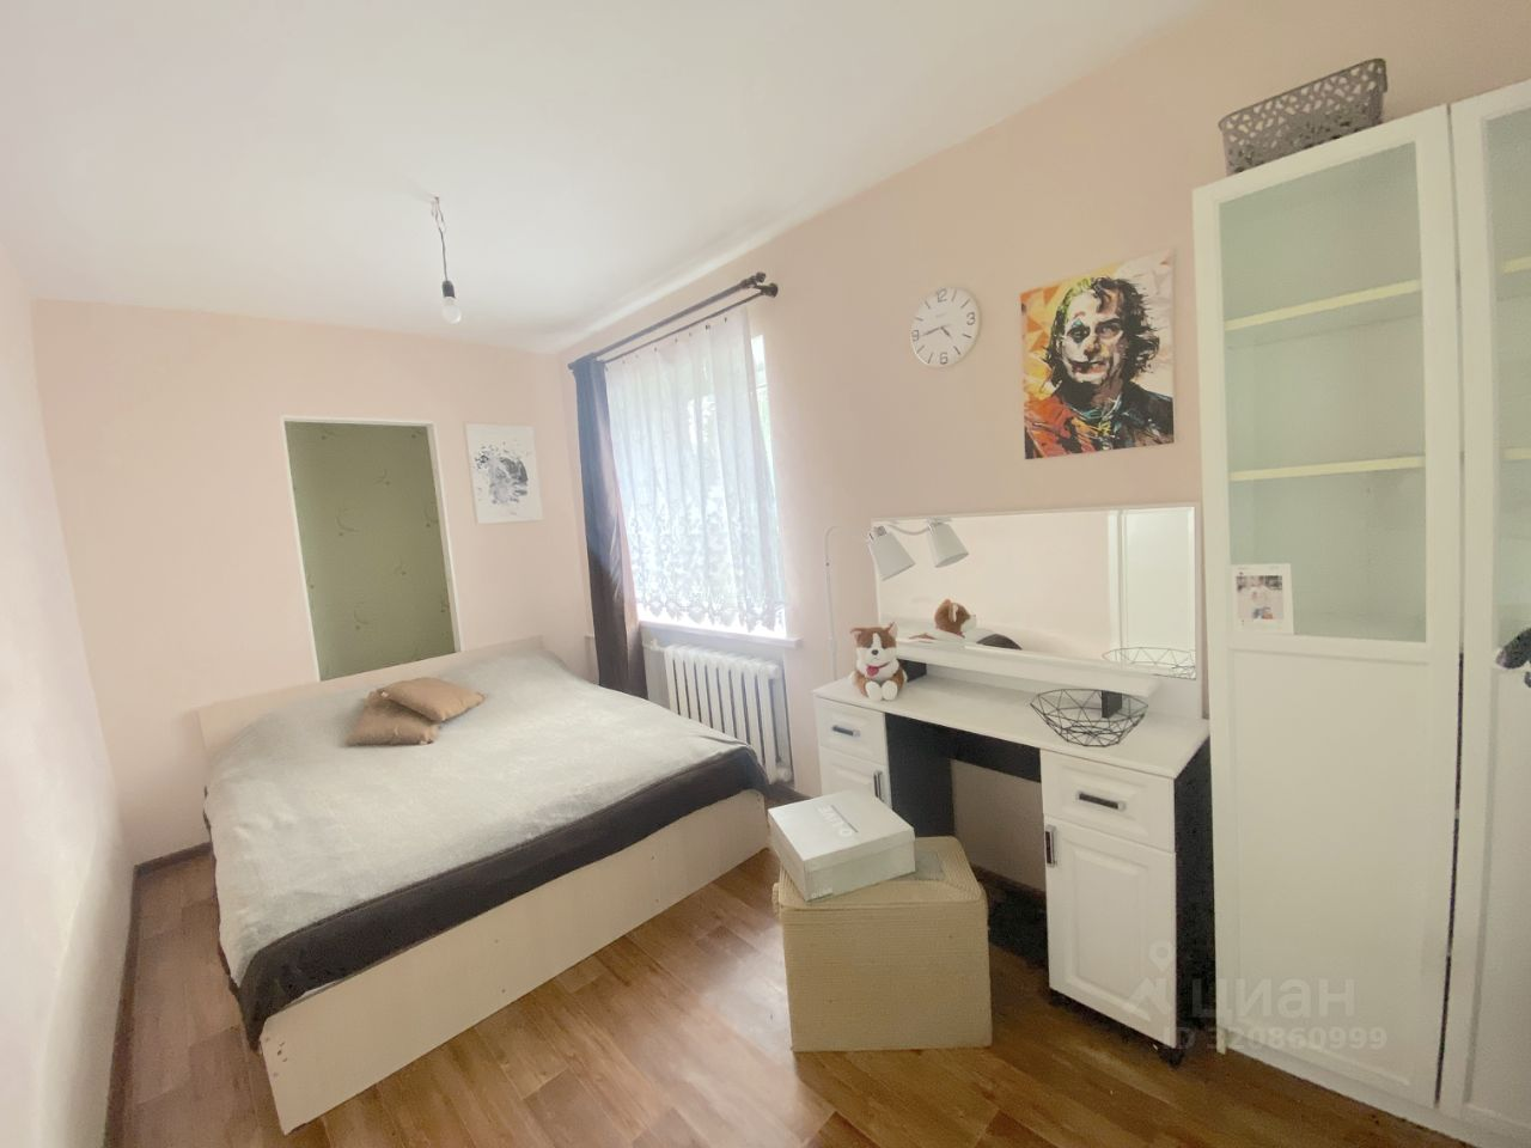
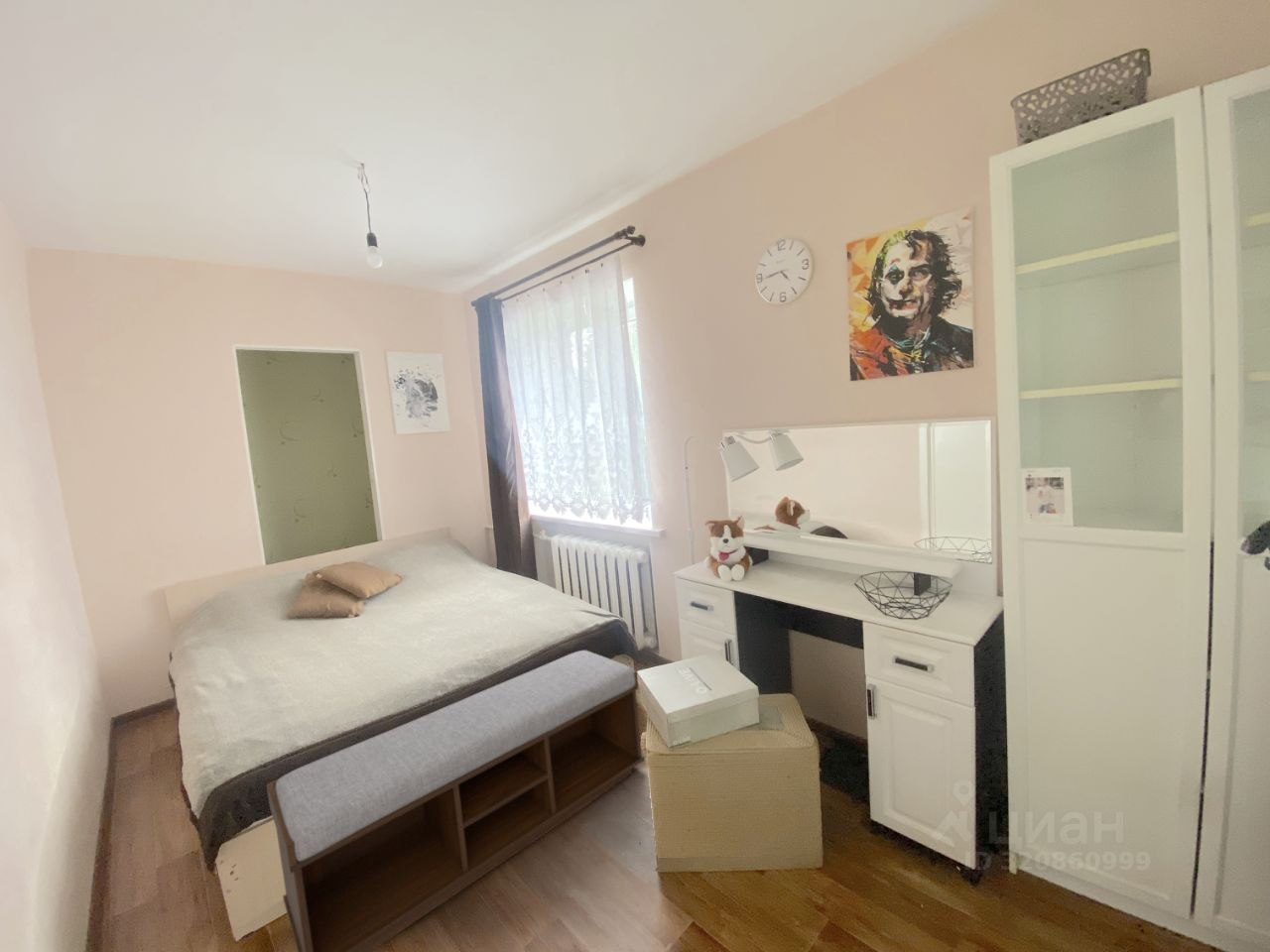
+ bench (485, 774)
